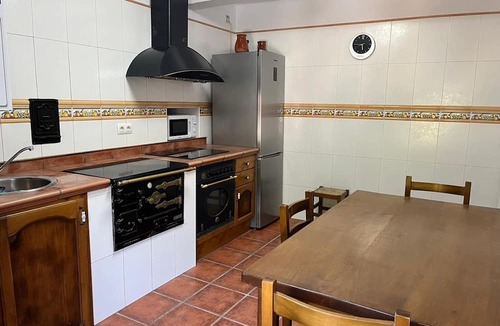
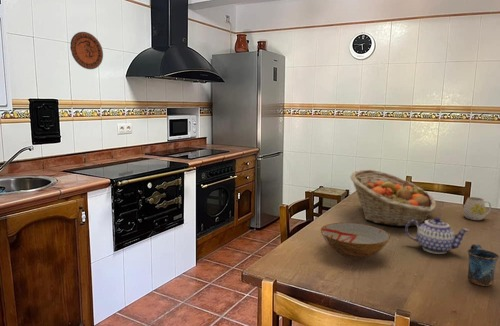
+ bowl (354, 242)
+ fruit basket (391, 195)
+ mug (477, 208)
+ decorative plate (86, 50)
+ teapot (435, 233)
+ mug (482, 265)
